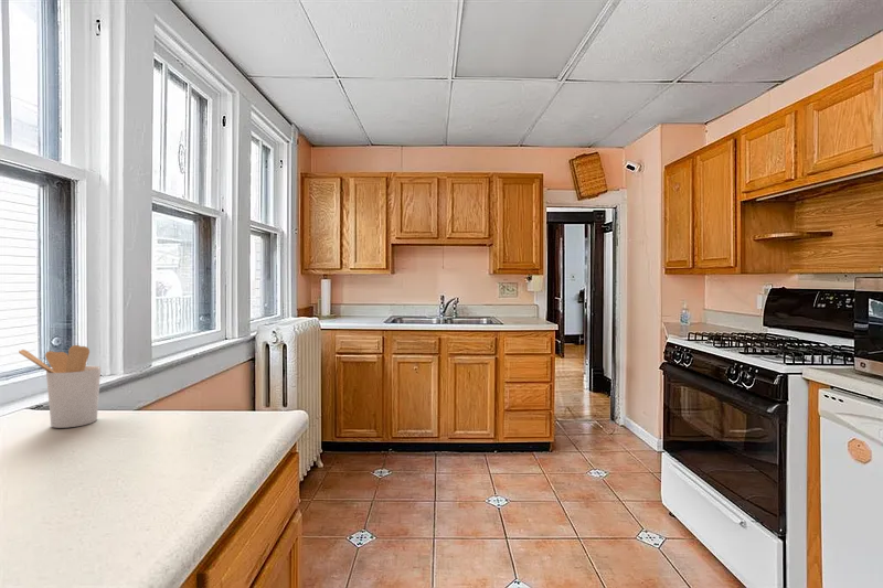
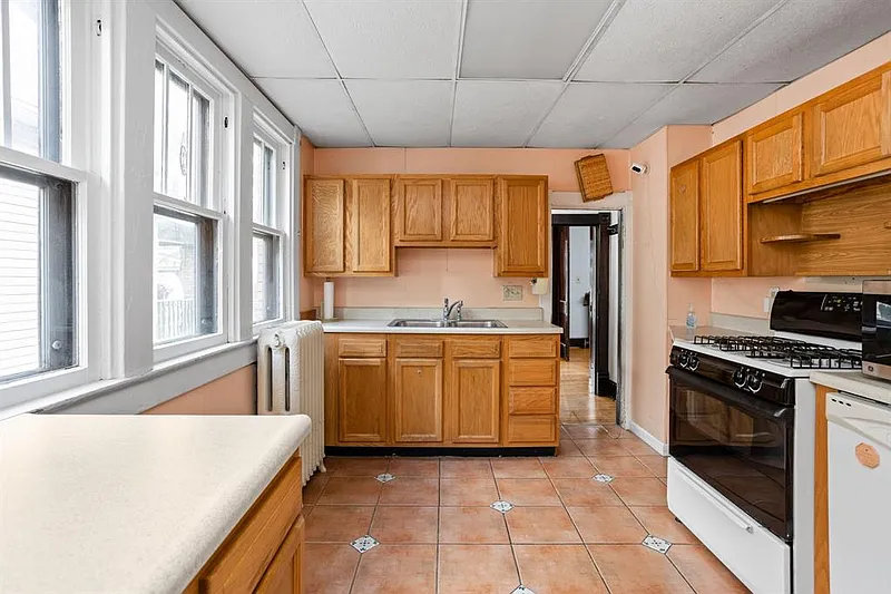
- utensil holder (60, 384)
